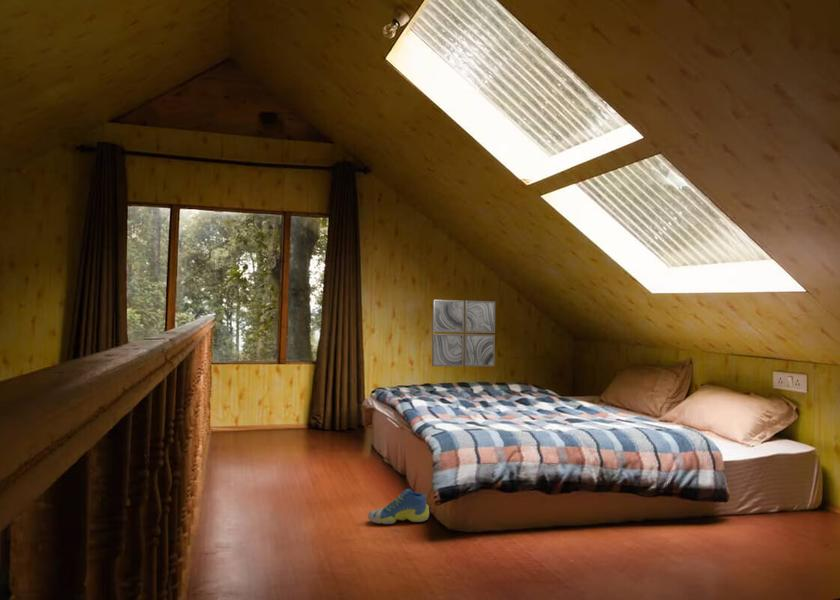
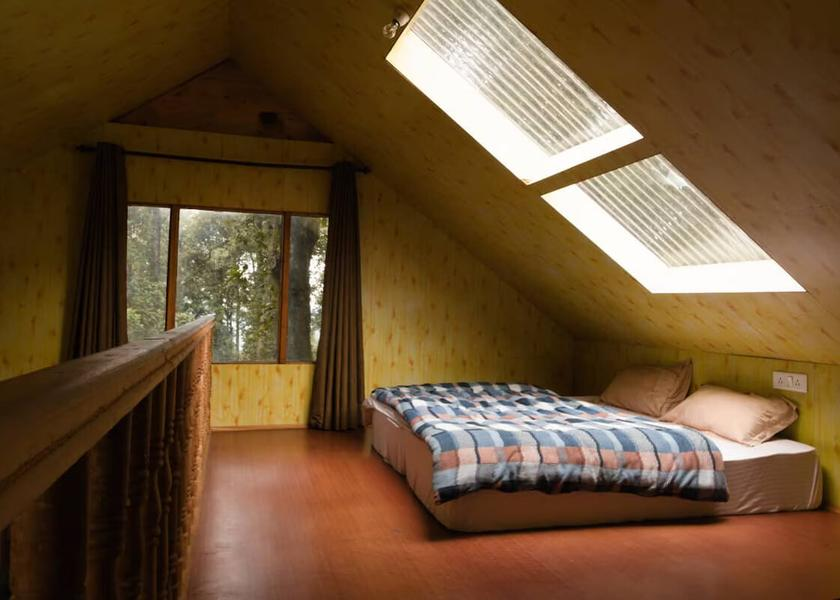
- sneaker (398, 504)
- wall art (464, 334)
